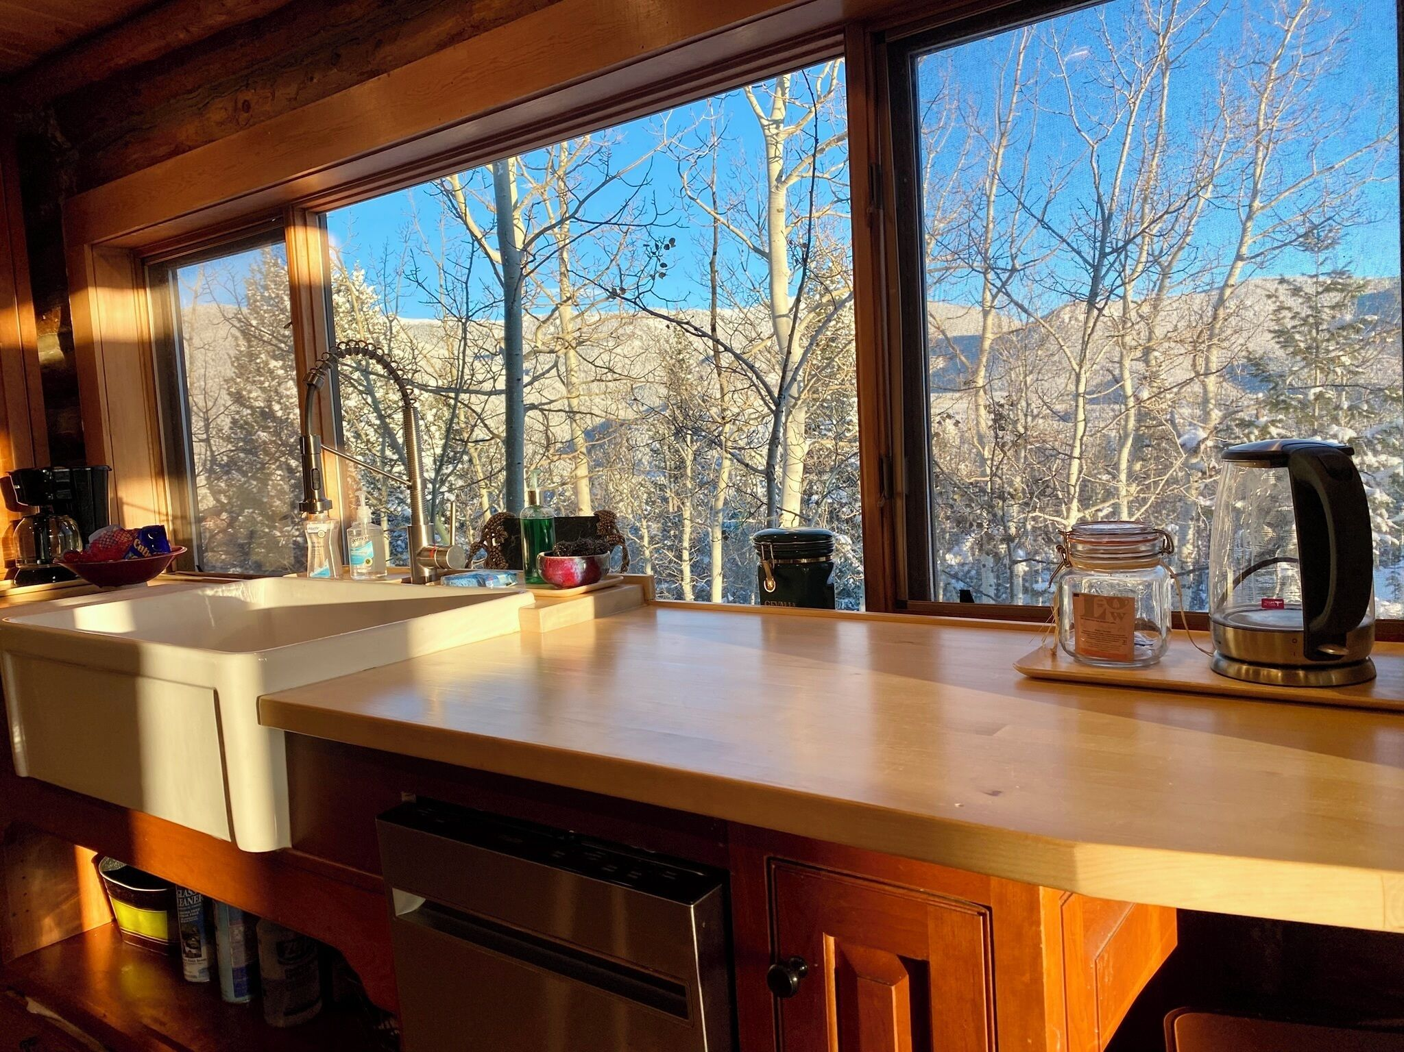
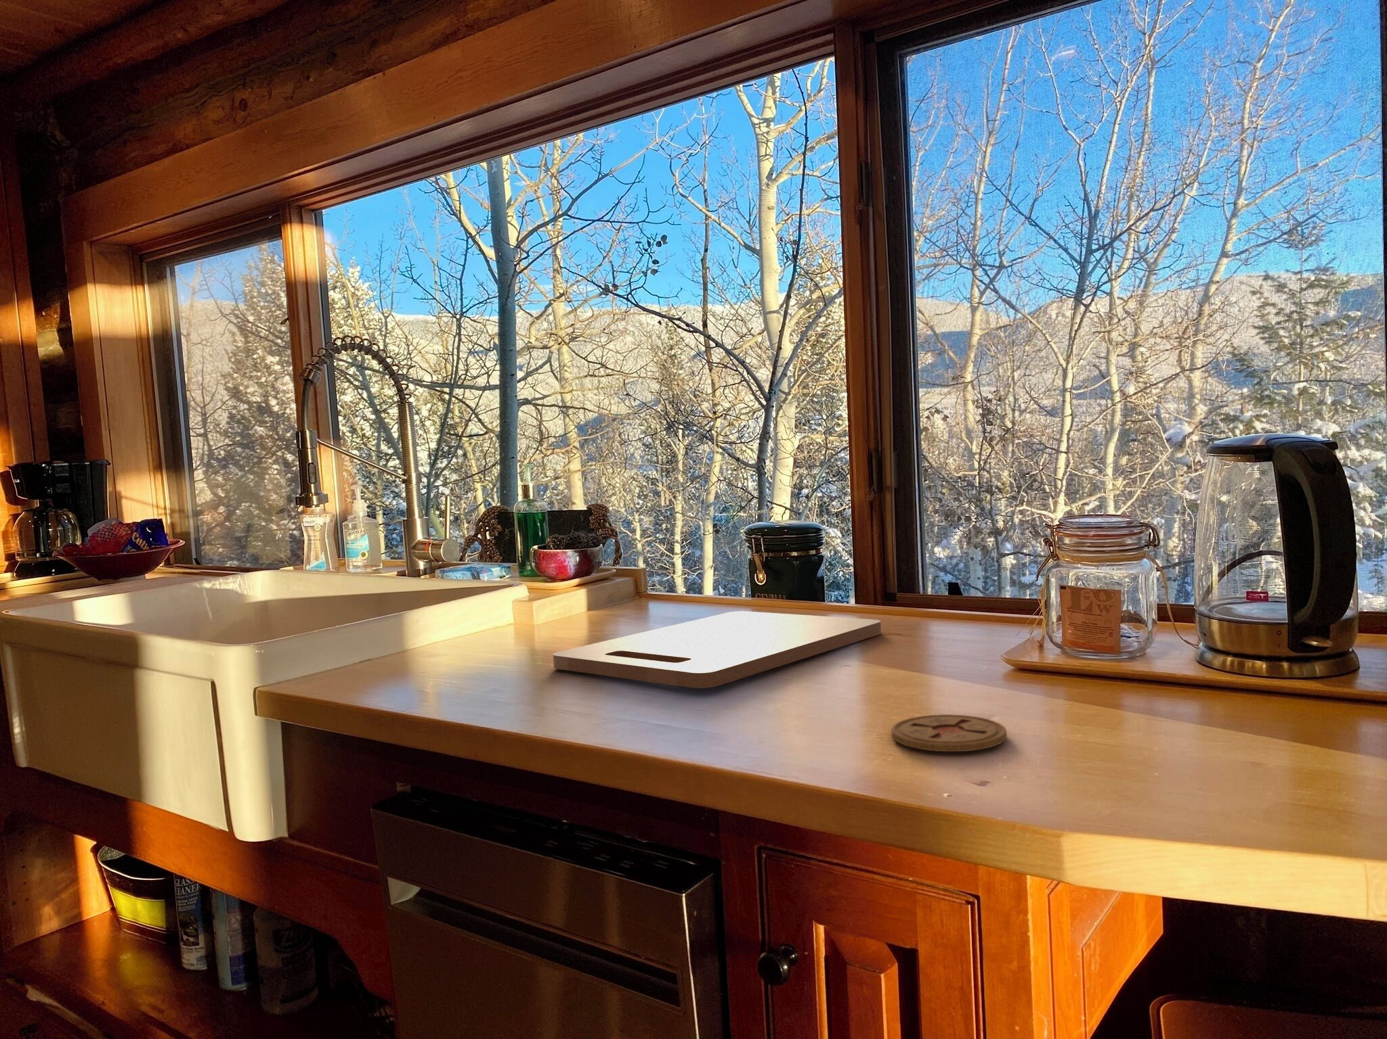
+ coaster (948, 732)
+ cutting board (723, 643)
